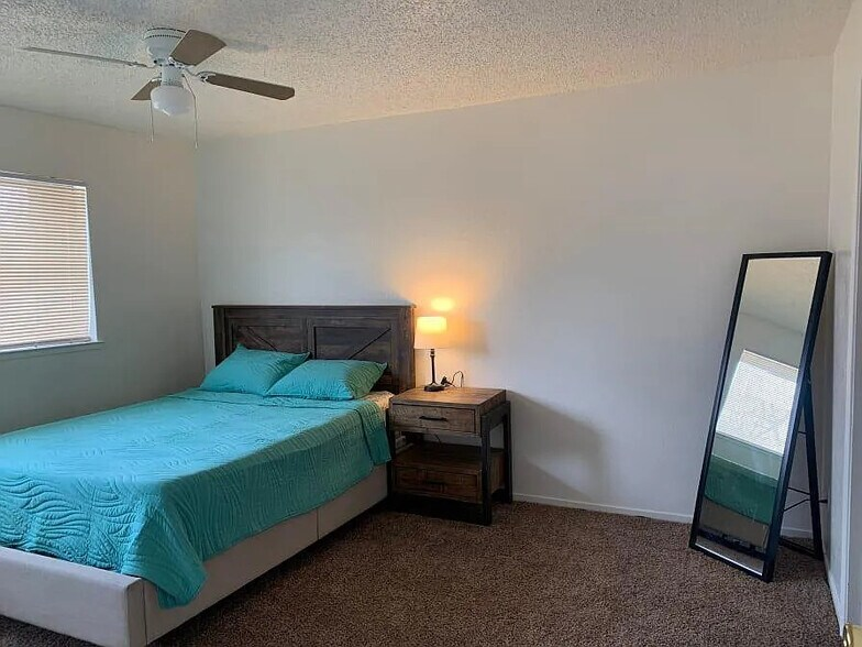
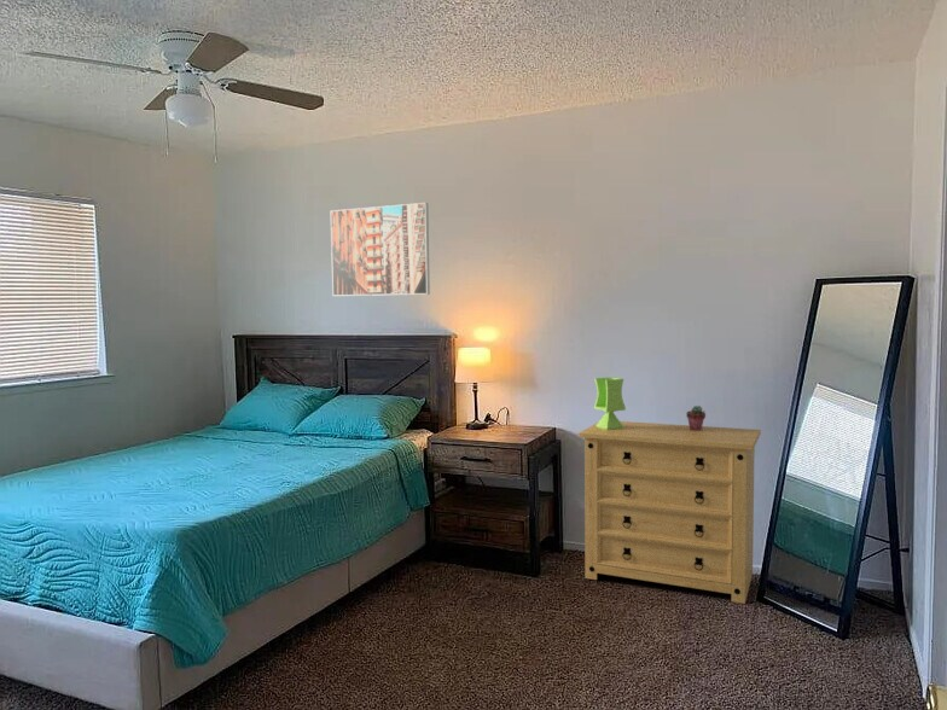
+ vase (609, 402)
+ dresser (669, 504)
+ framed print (378, 251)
+ potted succulent (696, 417)
